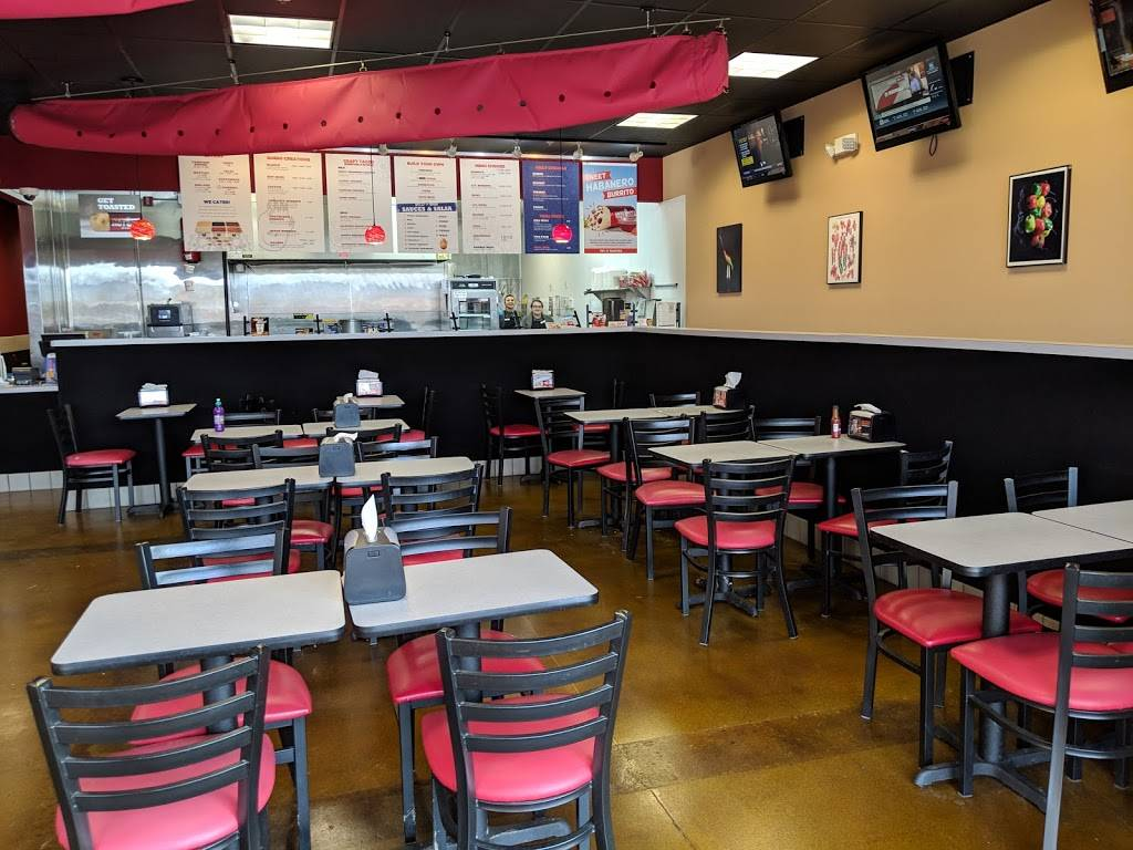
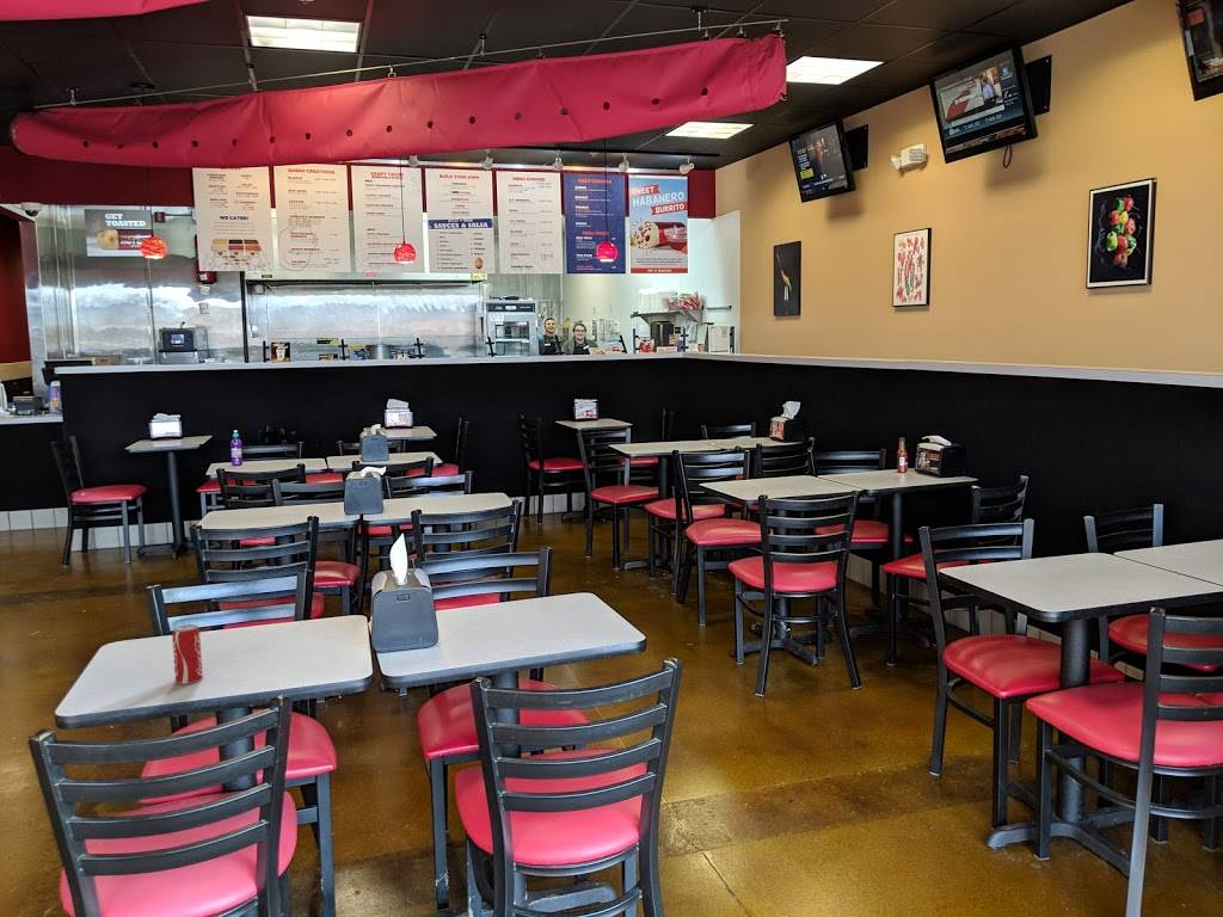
+ beverage can (186, 653)
